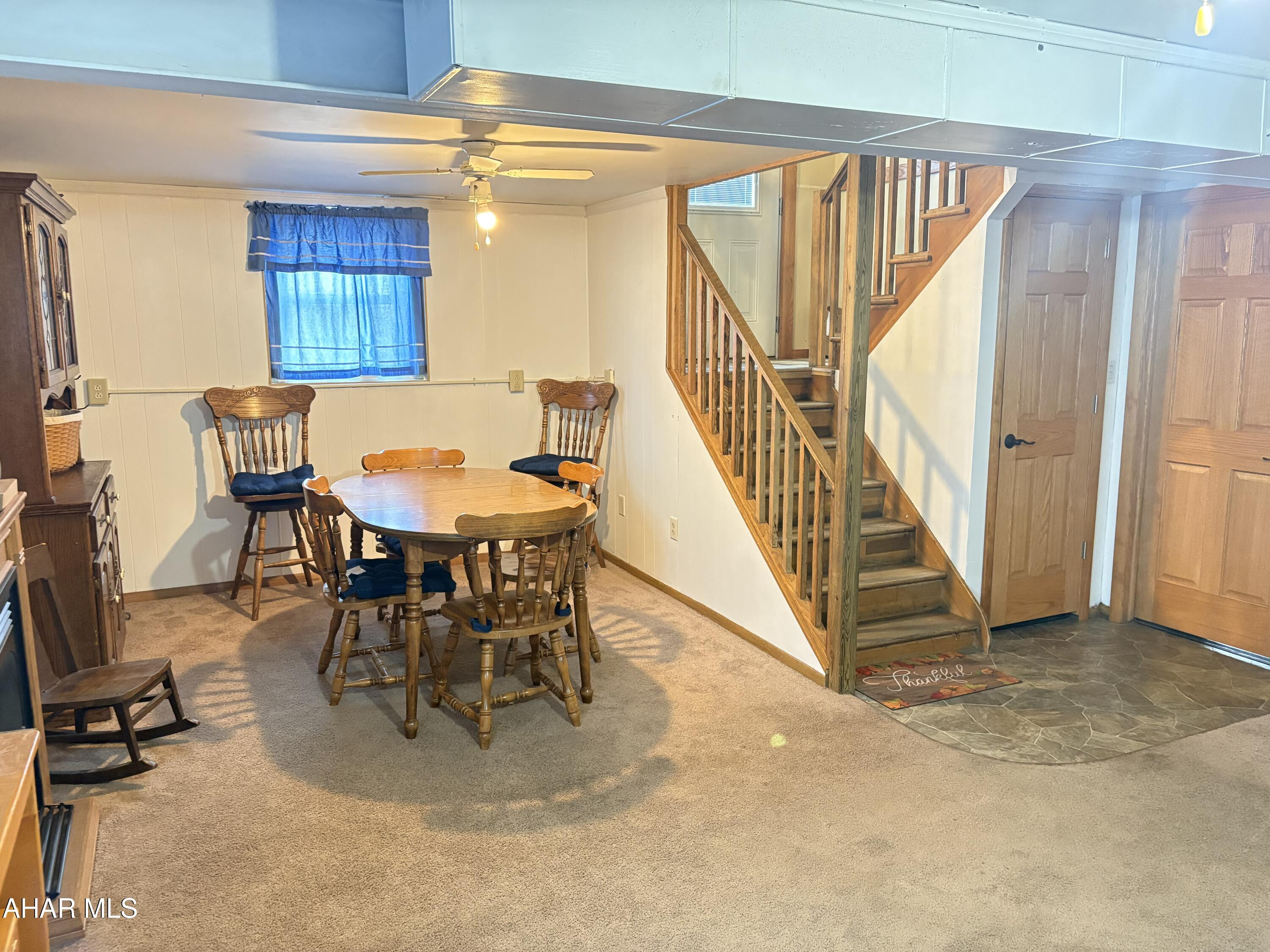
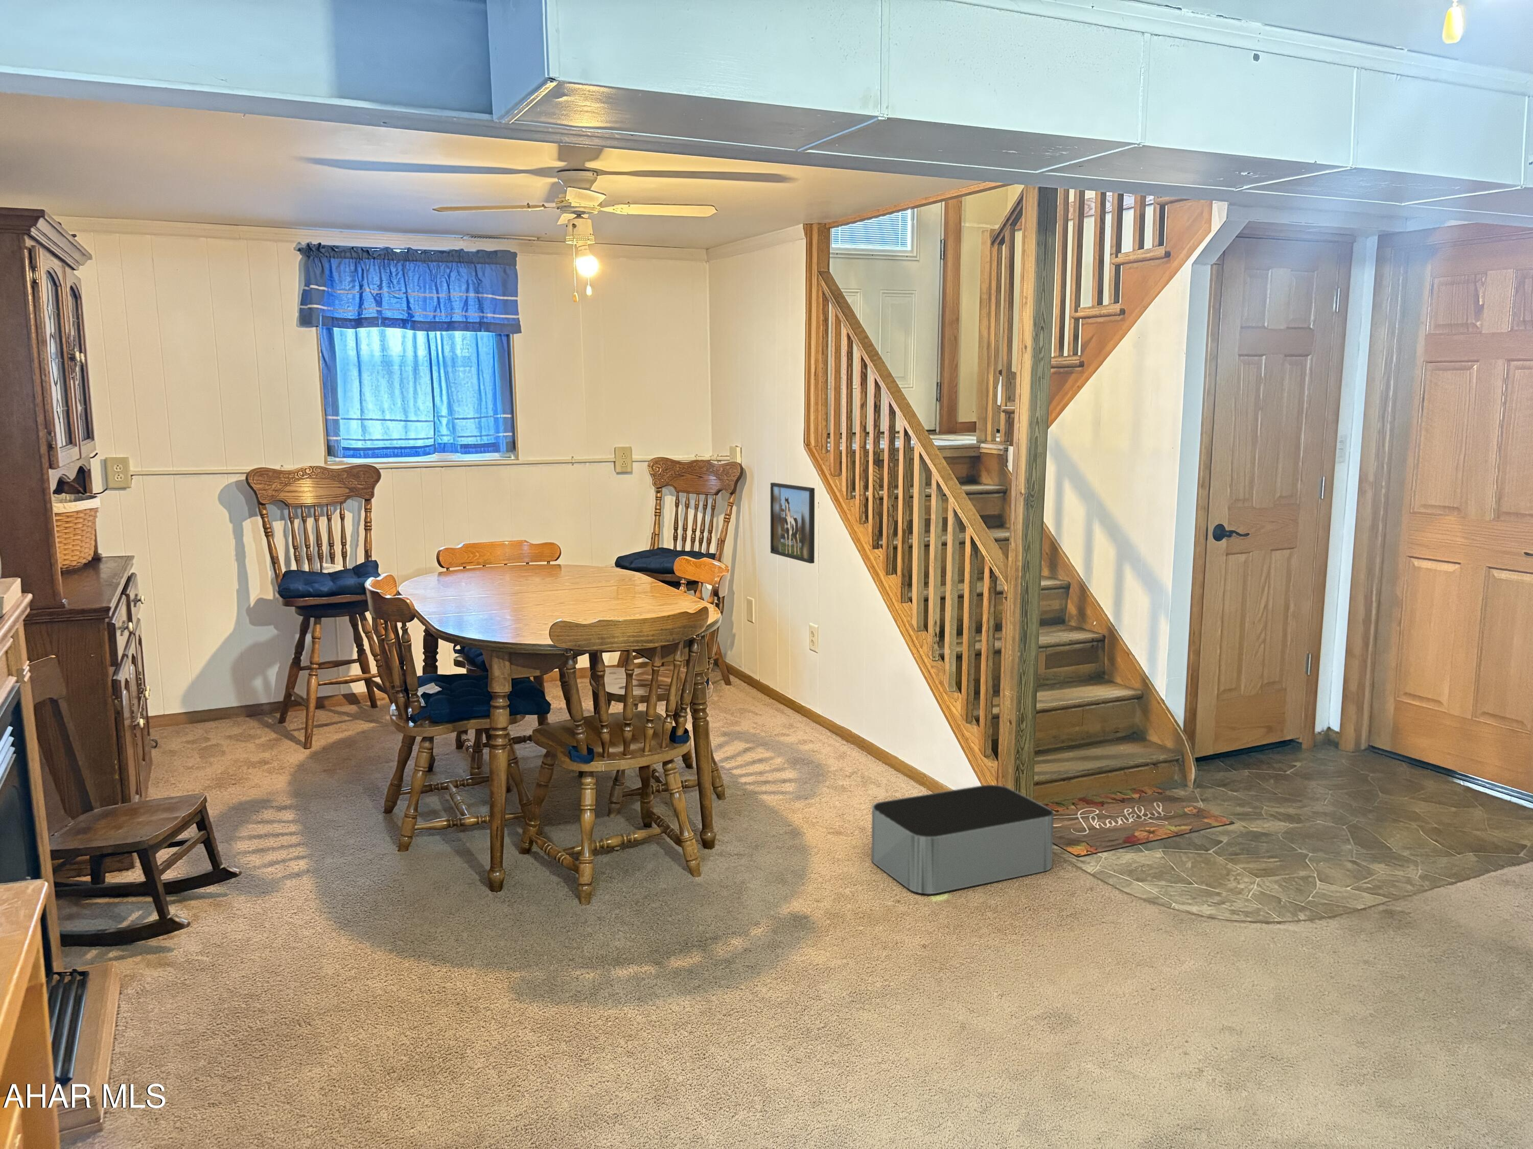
+ storage bin (961, 836)
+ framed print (792, 521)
